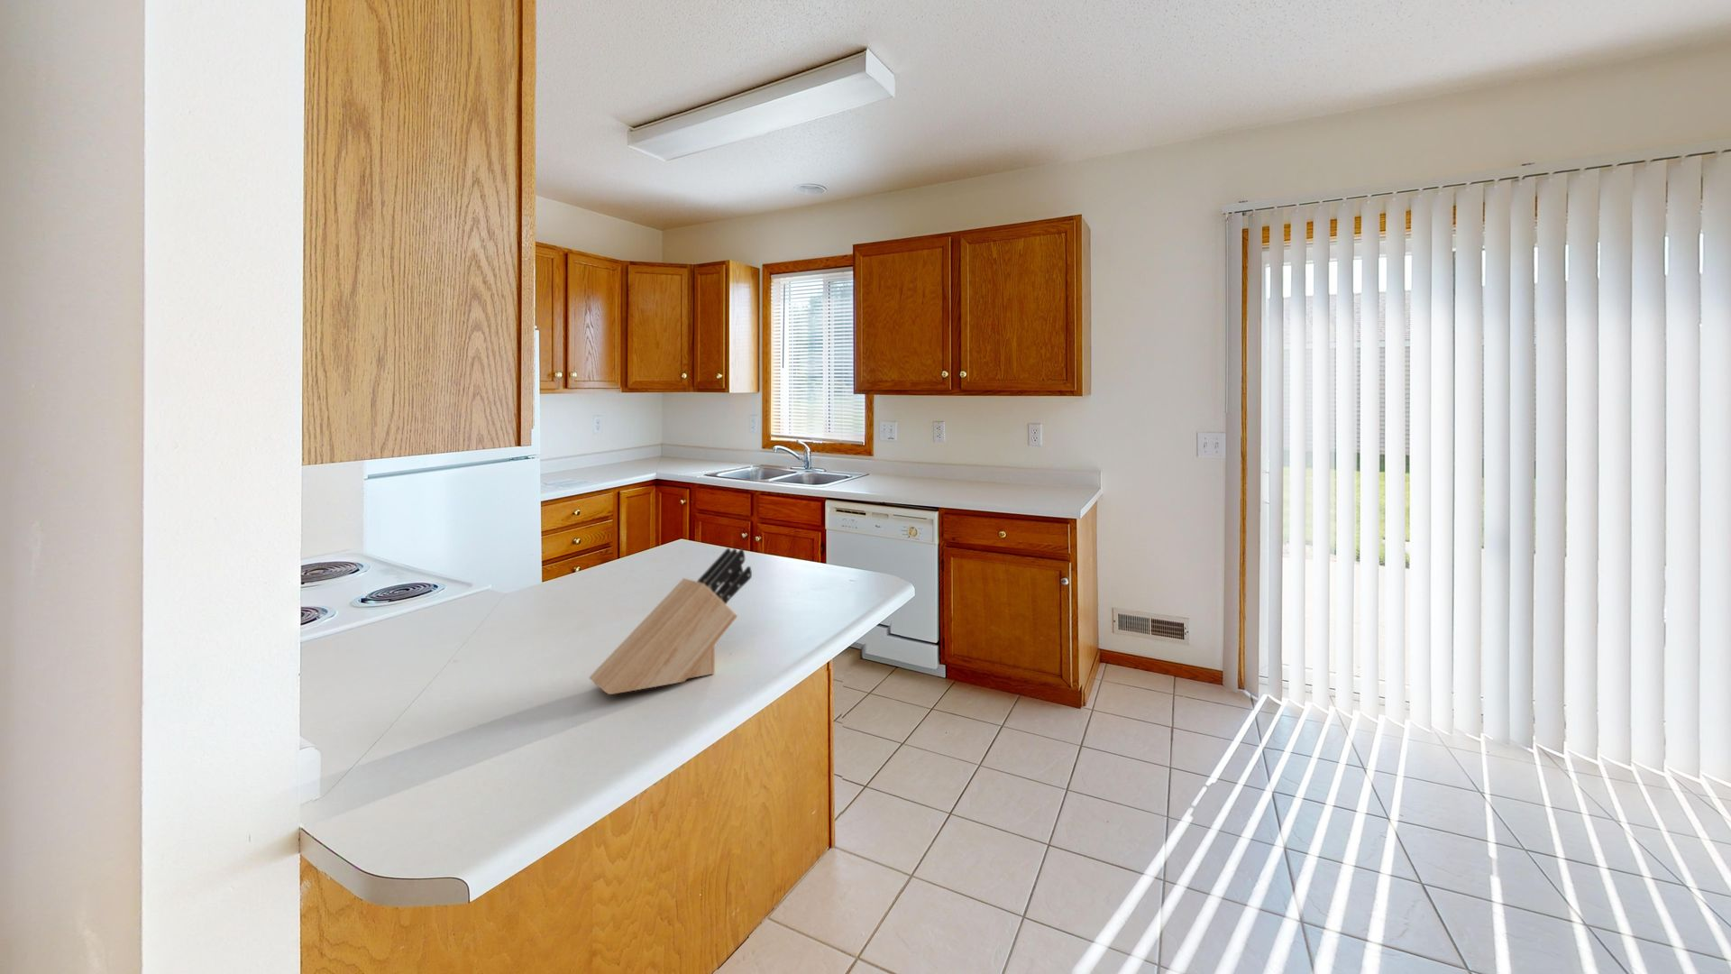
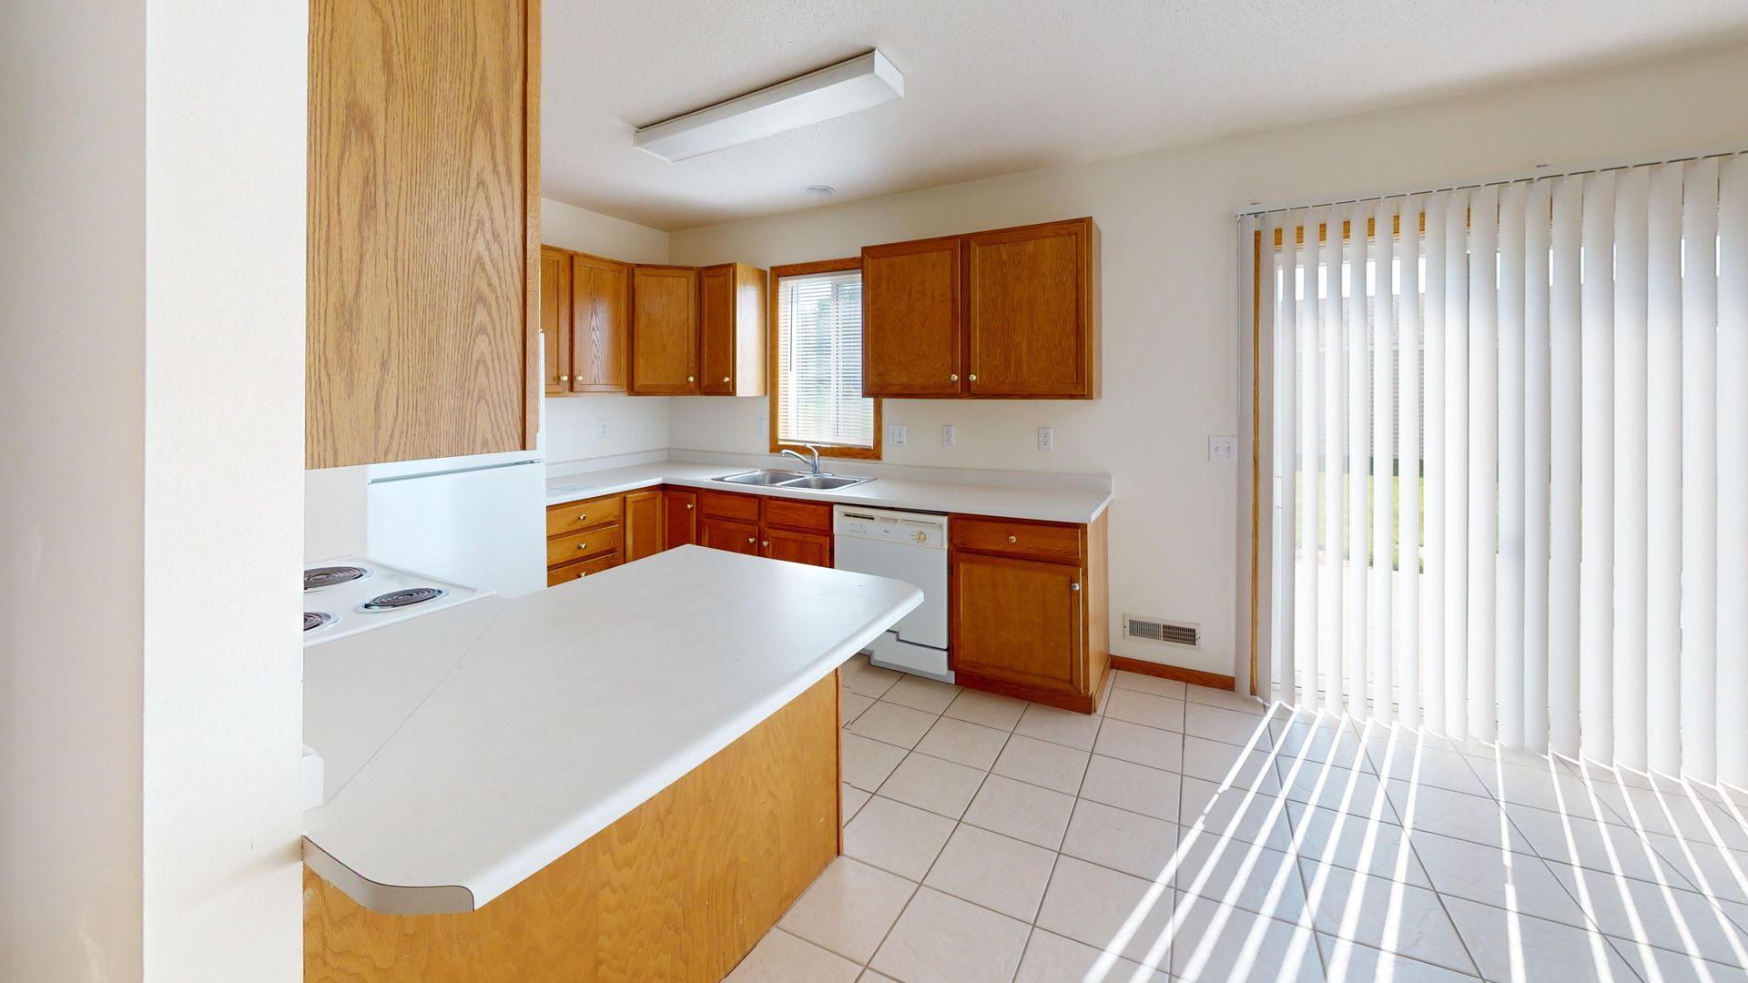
- knife block (676, 614)
